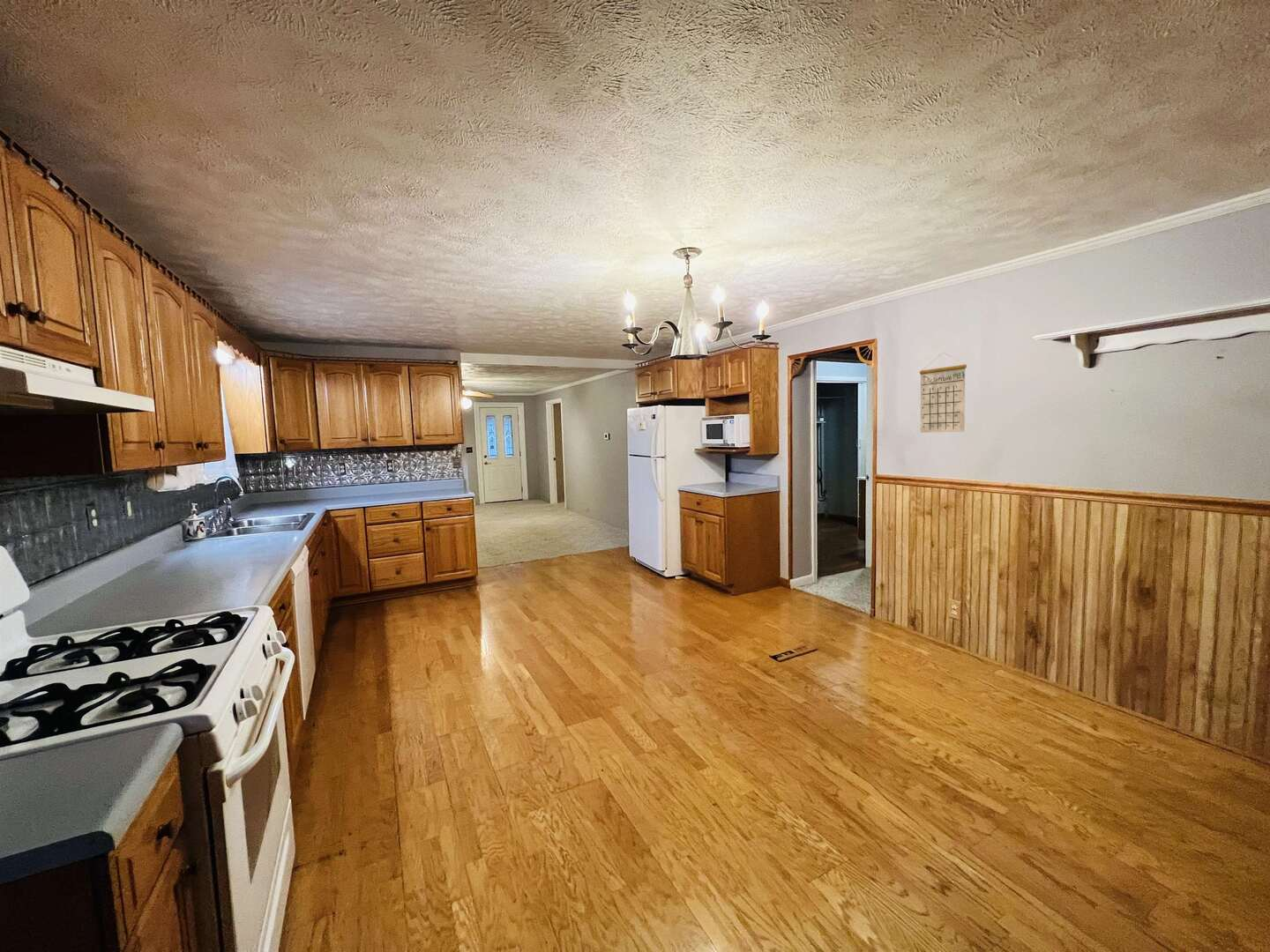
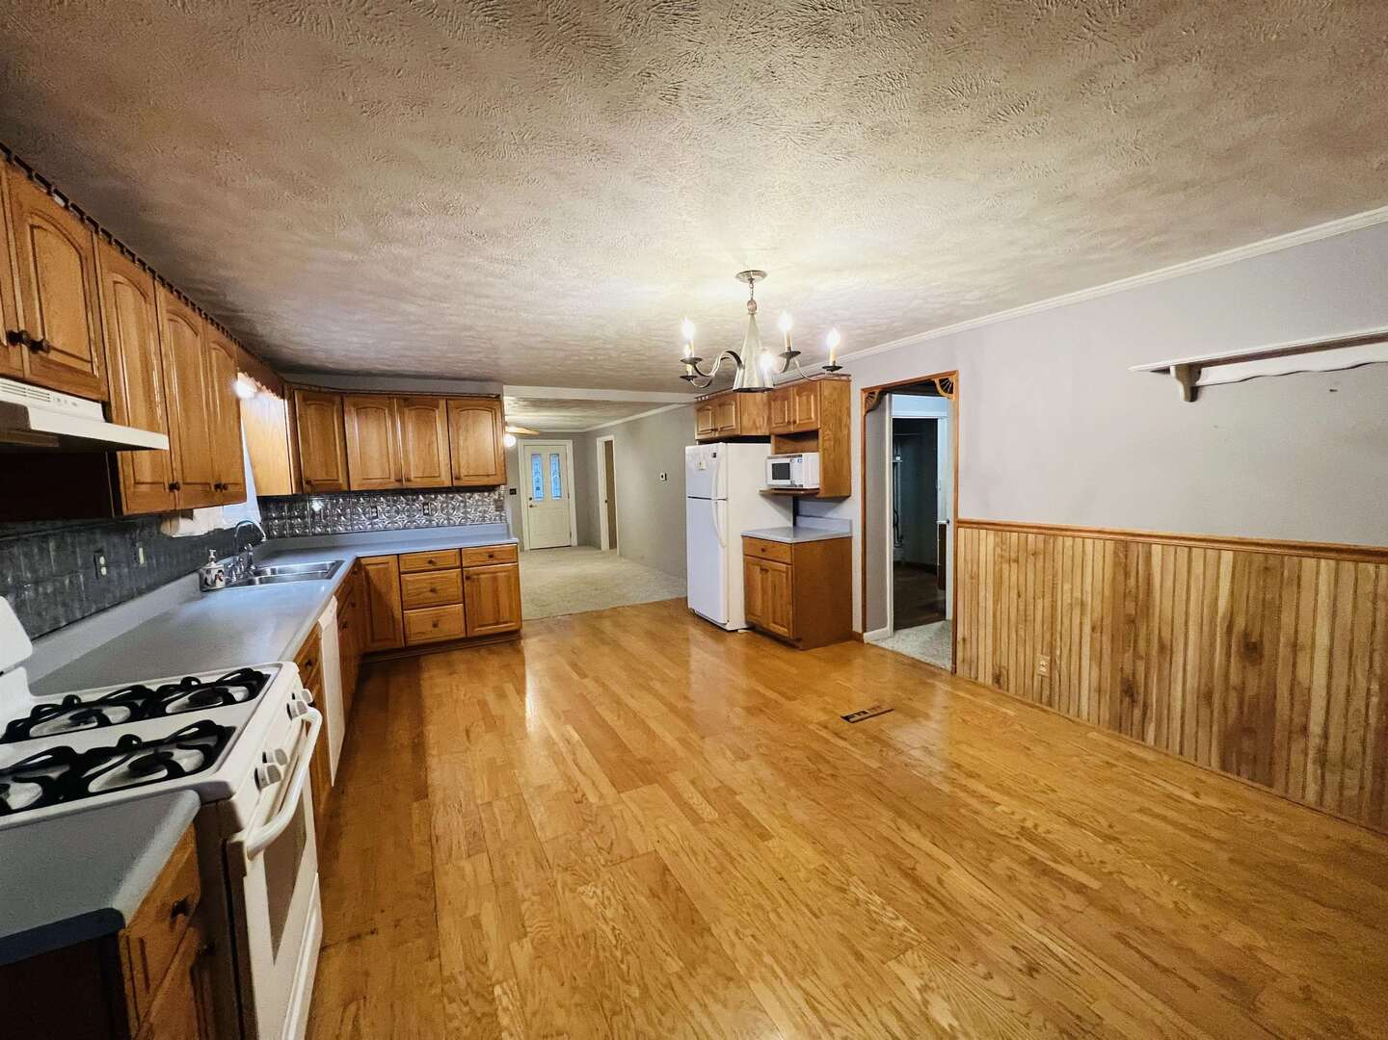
- calendar (942, 392)
